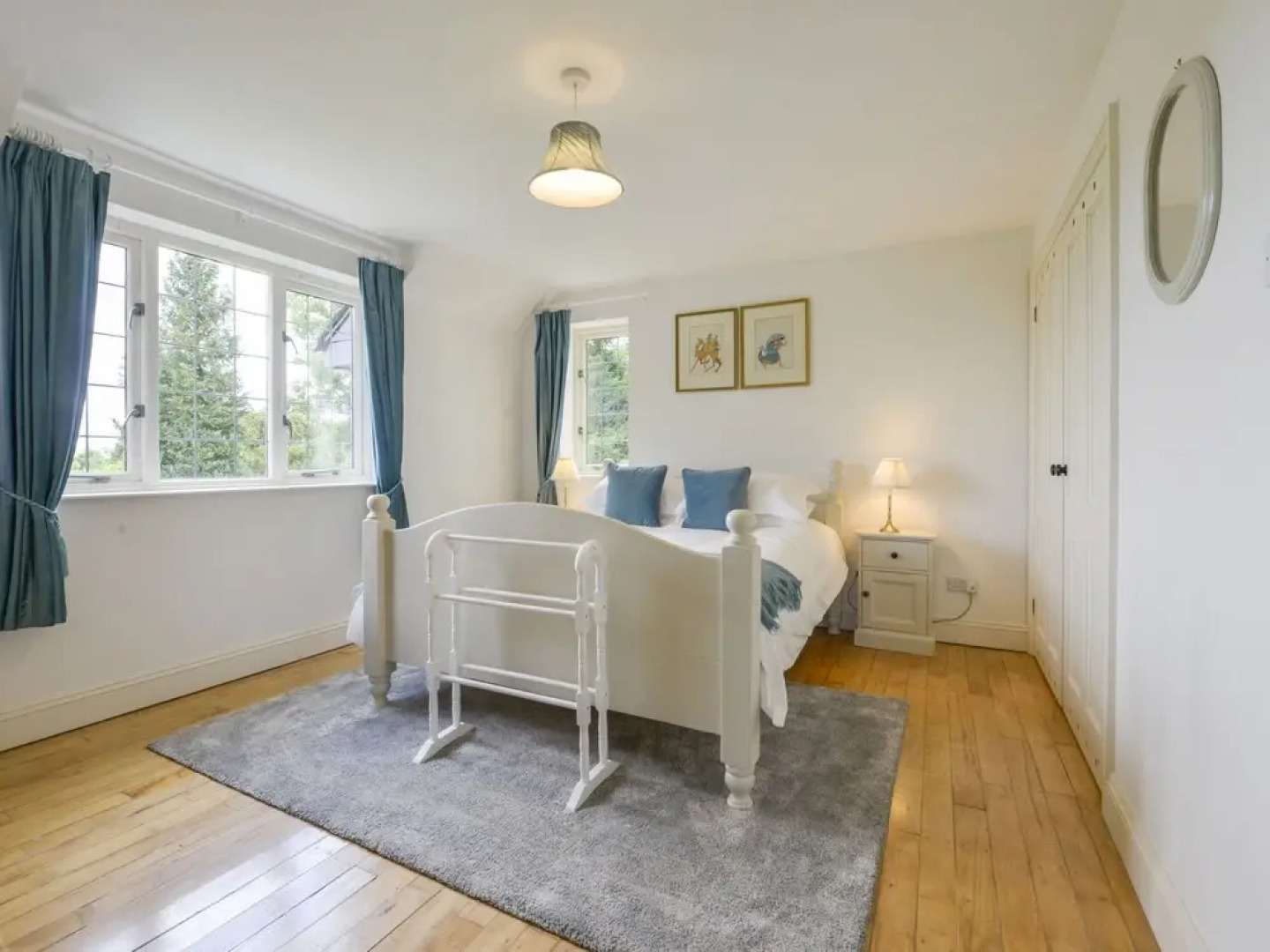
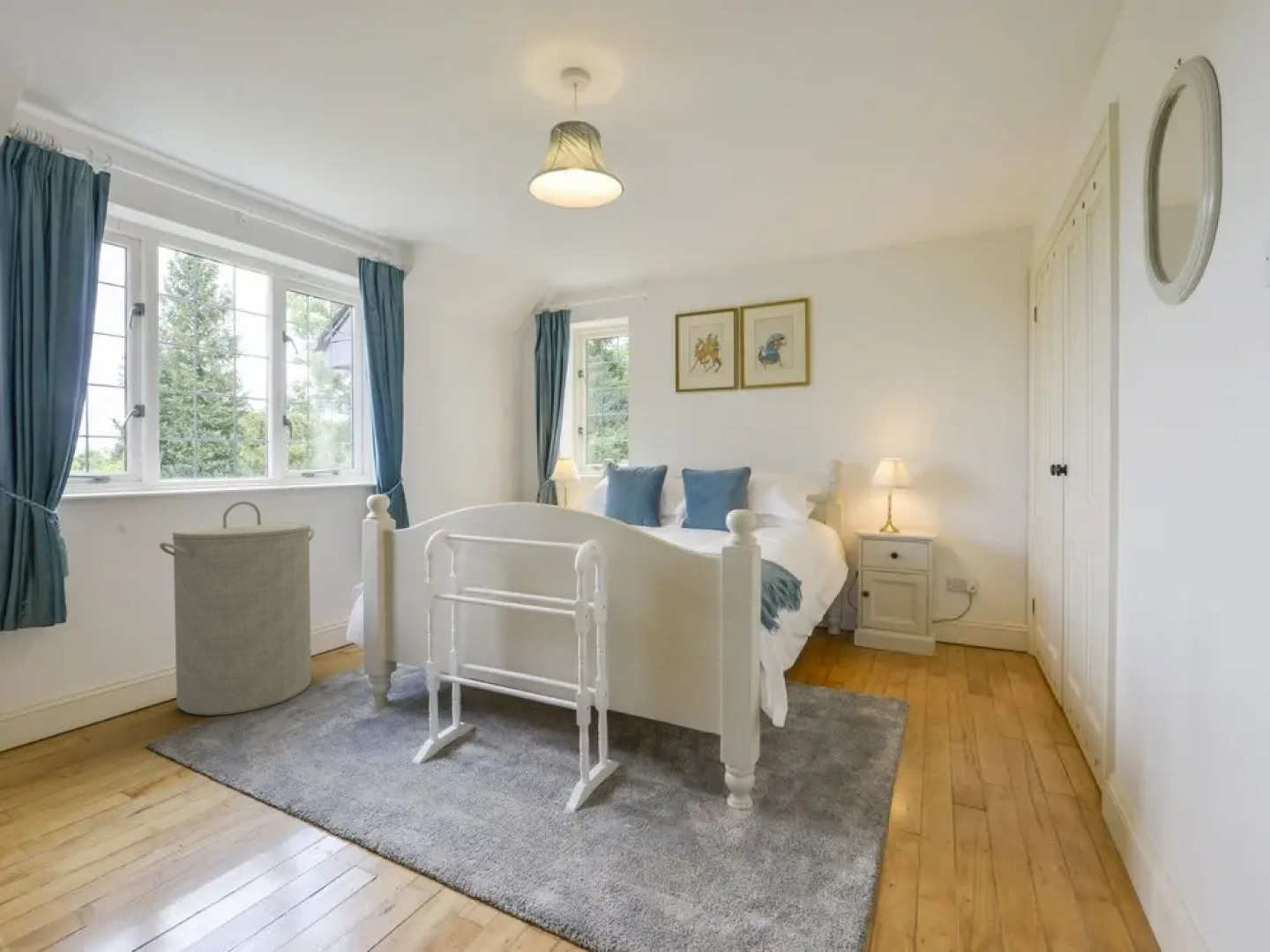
+ laundry hamper (246, 597)
